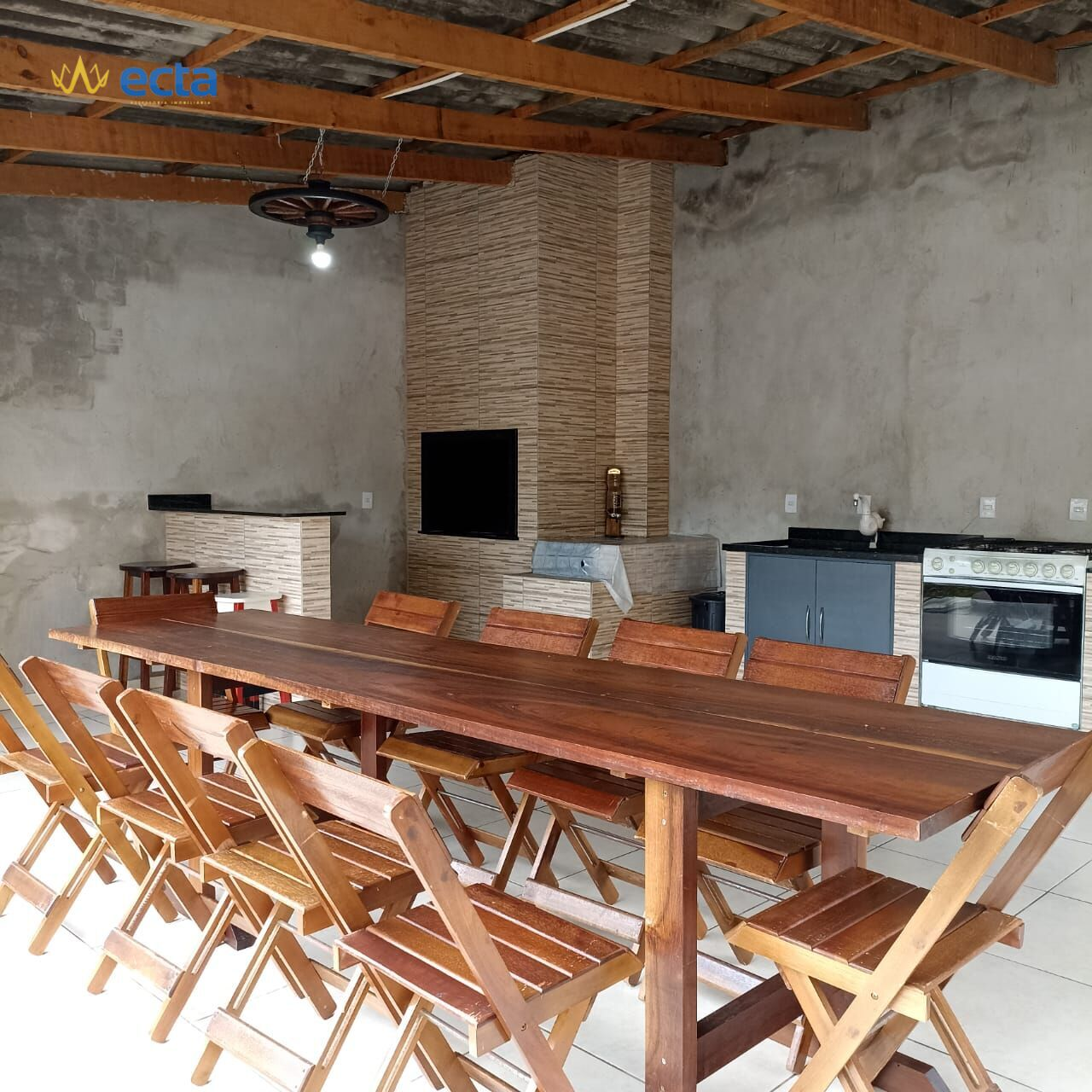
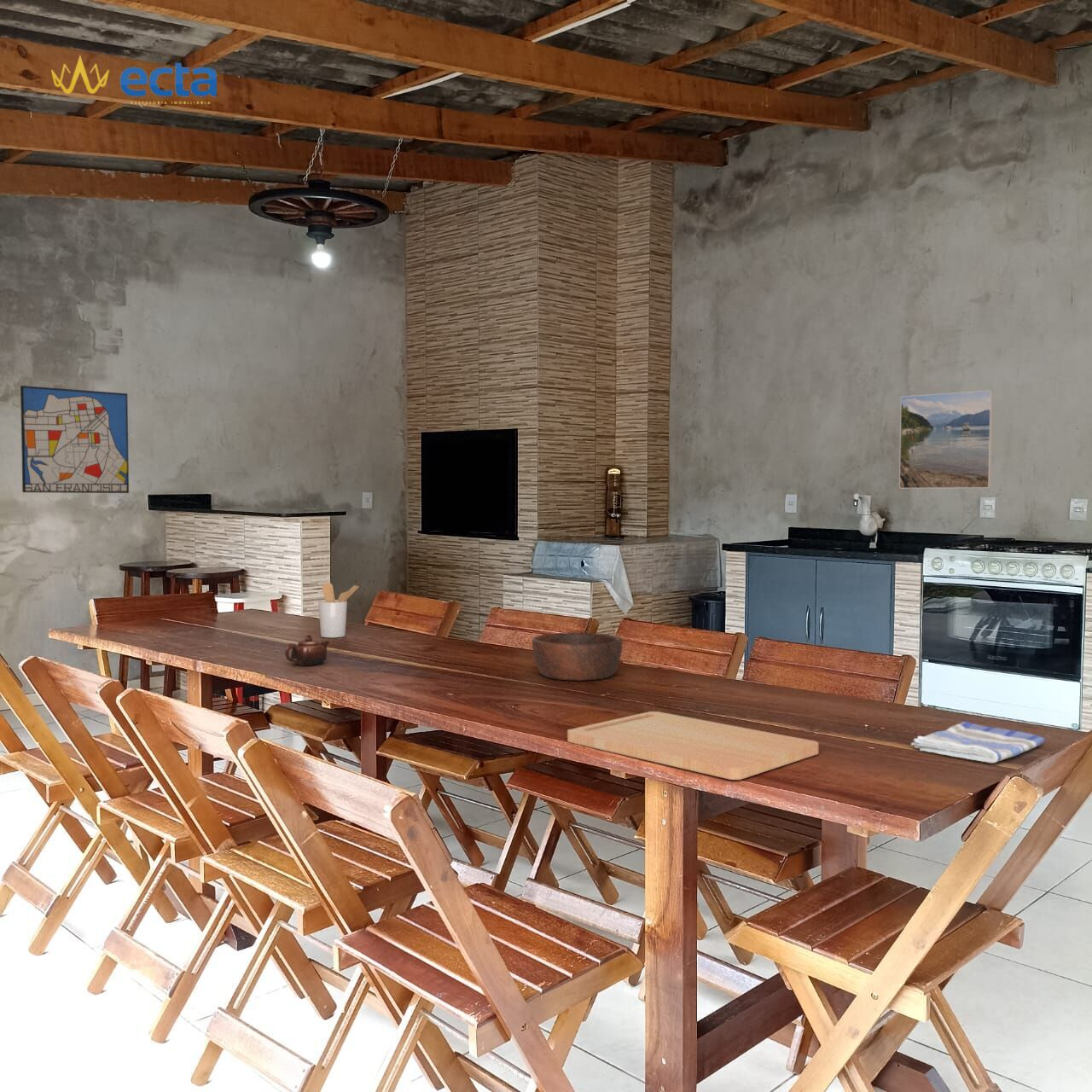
+ utensil holder (340, 609)
+ dish towel (979, 741)
+ cutting board (689, 741)
+ wall art (76, 441)
+ wooden bowl (577, 656)
+ teapot (307, 648)
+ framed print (944, 440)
